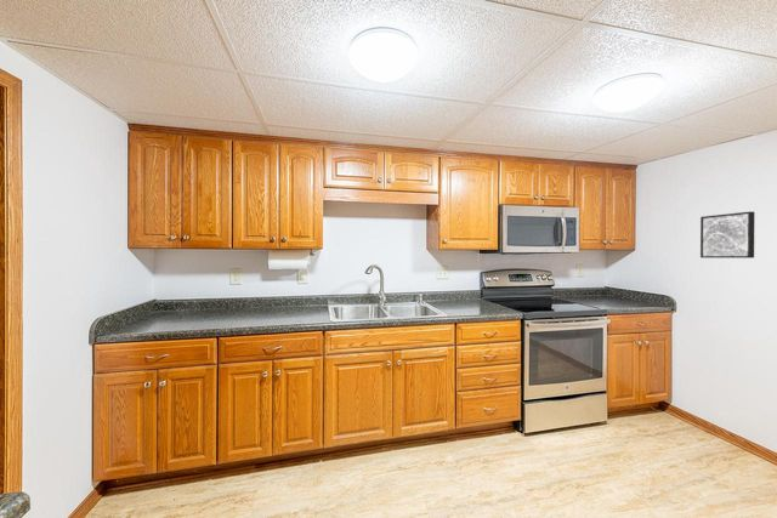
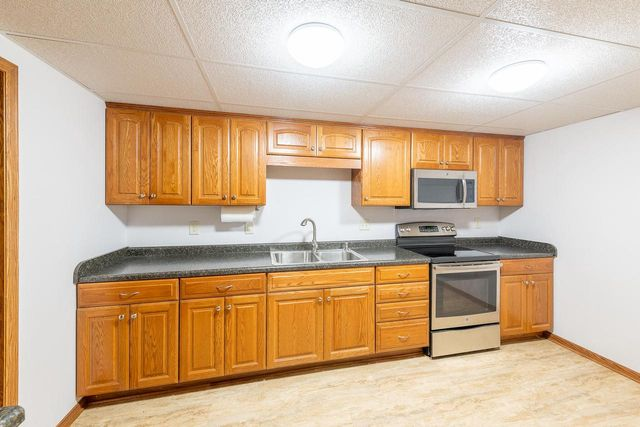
- wall art (725, 235)
